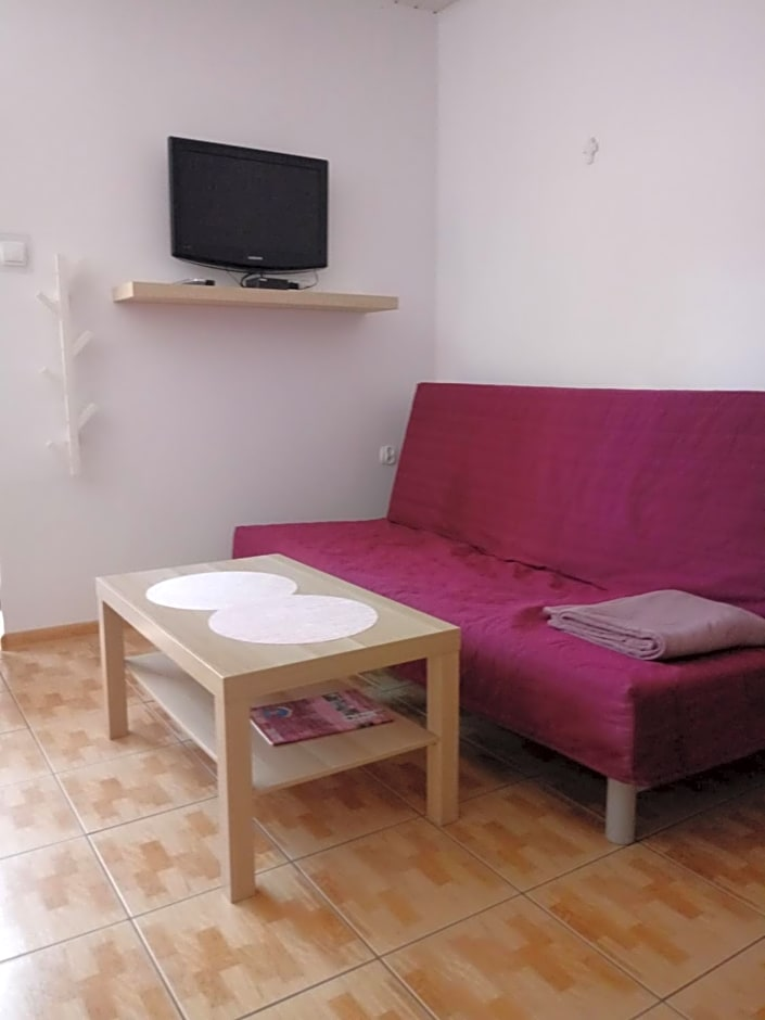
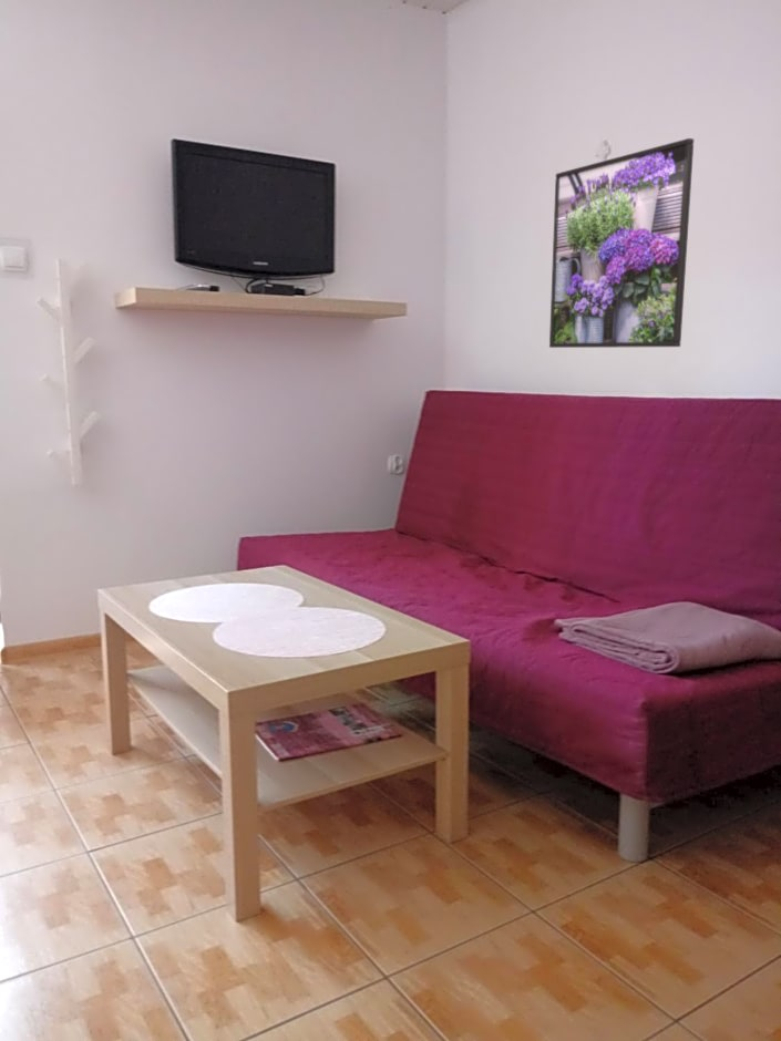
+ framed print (614, 254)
